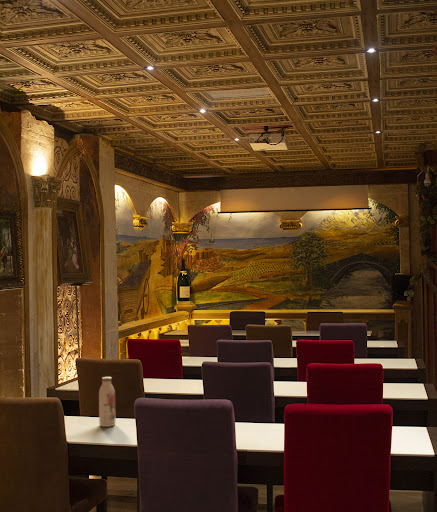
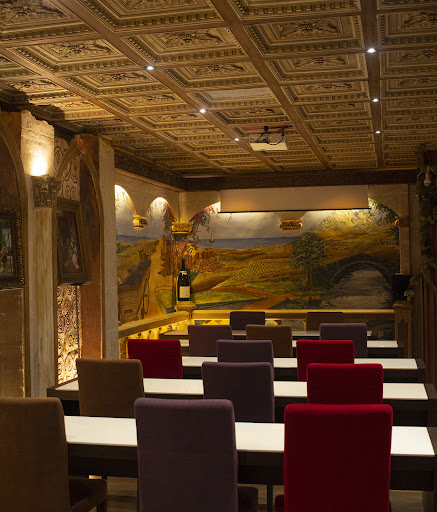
- water bottle (107, 401)
